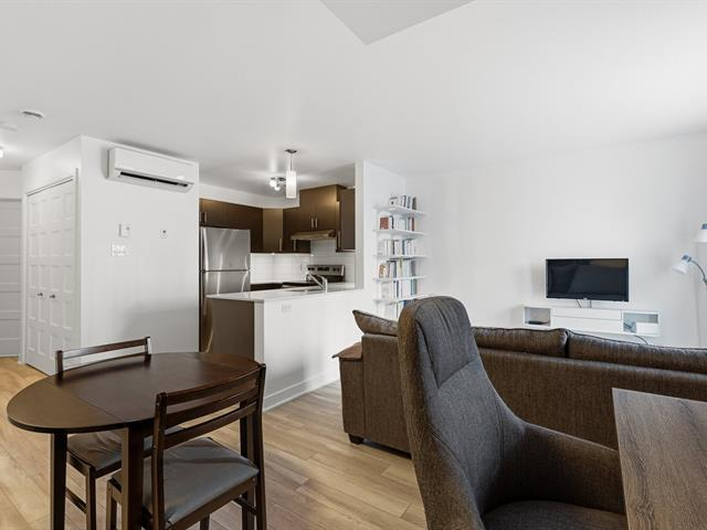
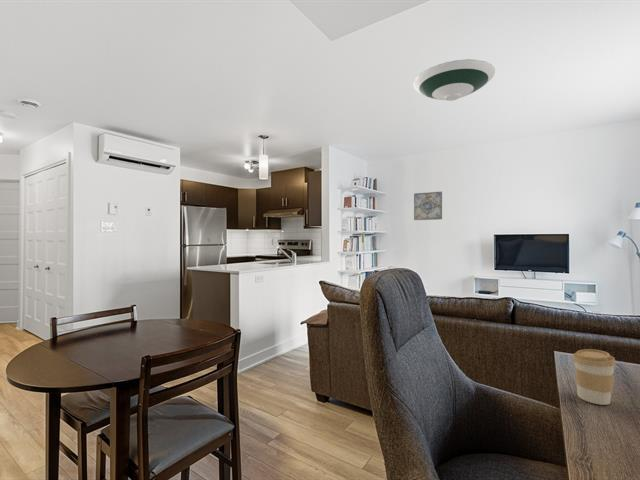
+ wall art (427, 206)
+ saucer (452, 88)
+ coffee cup (593, 375)
